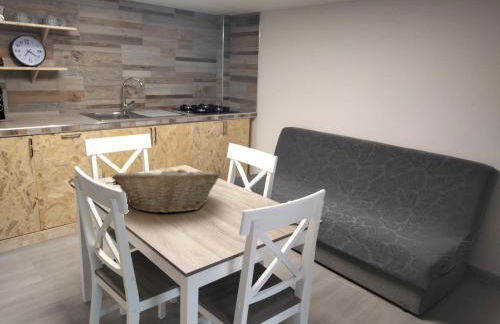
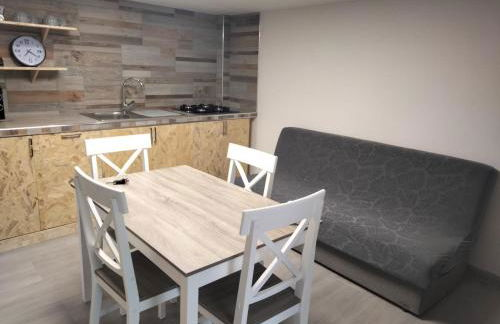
- fruit basket (167, 184)
